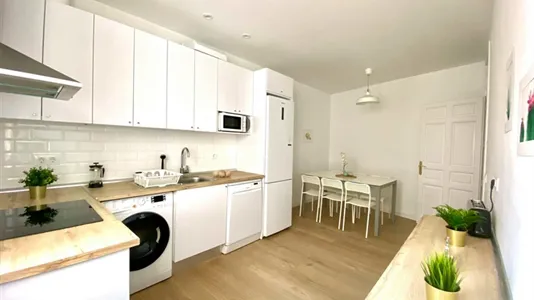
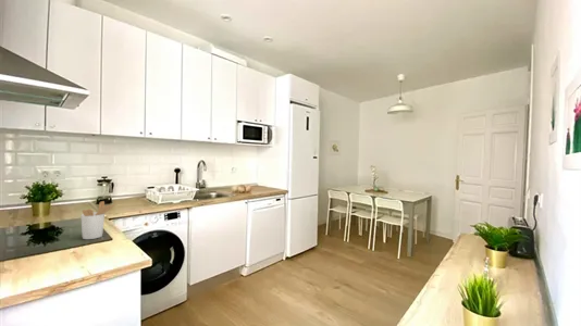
+ utensil holder (97, 220)
